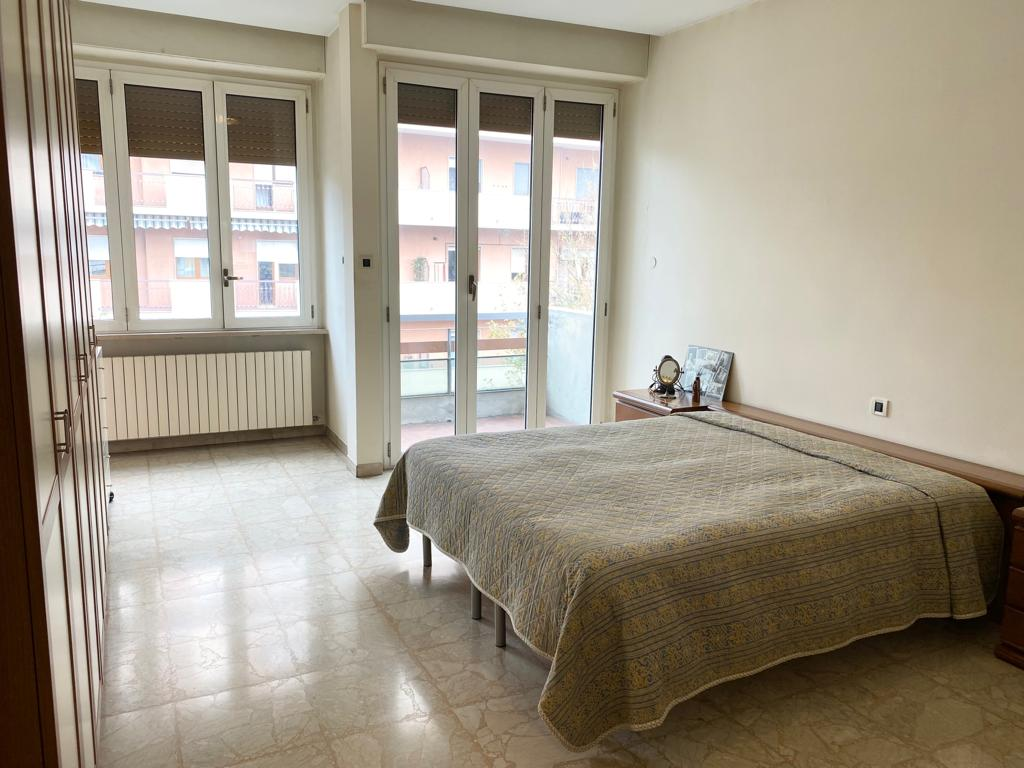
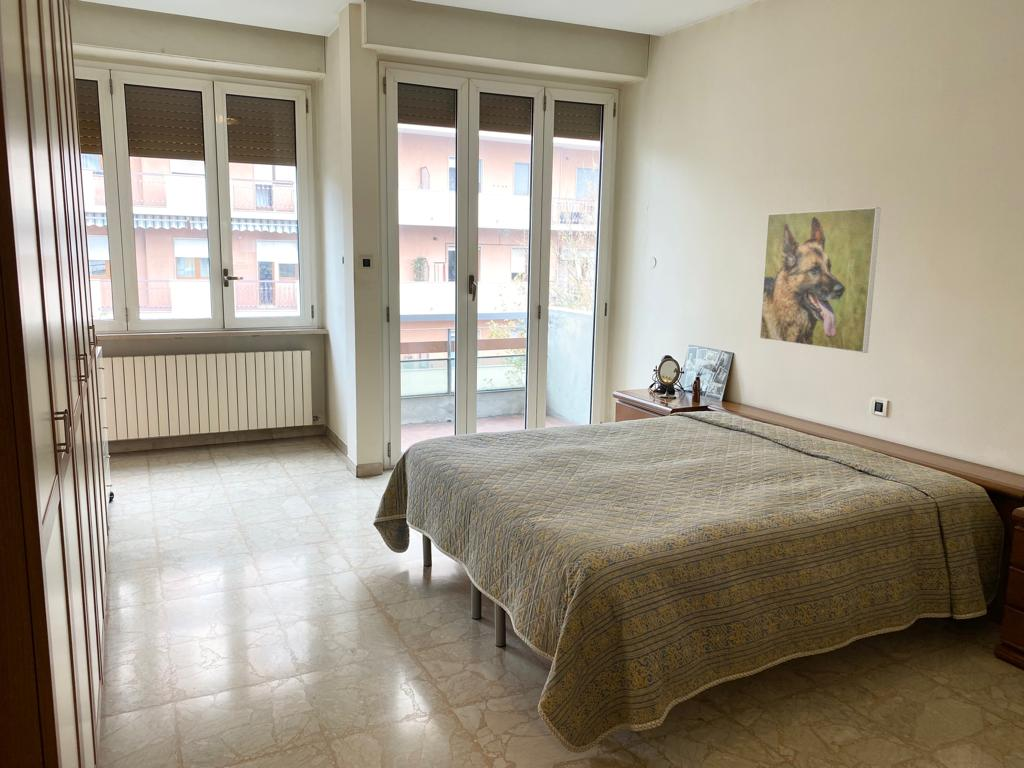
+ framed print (814, 279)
